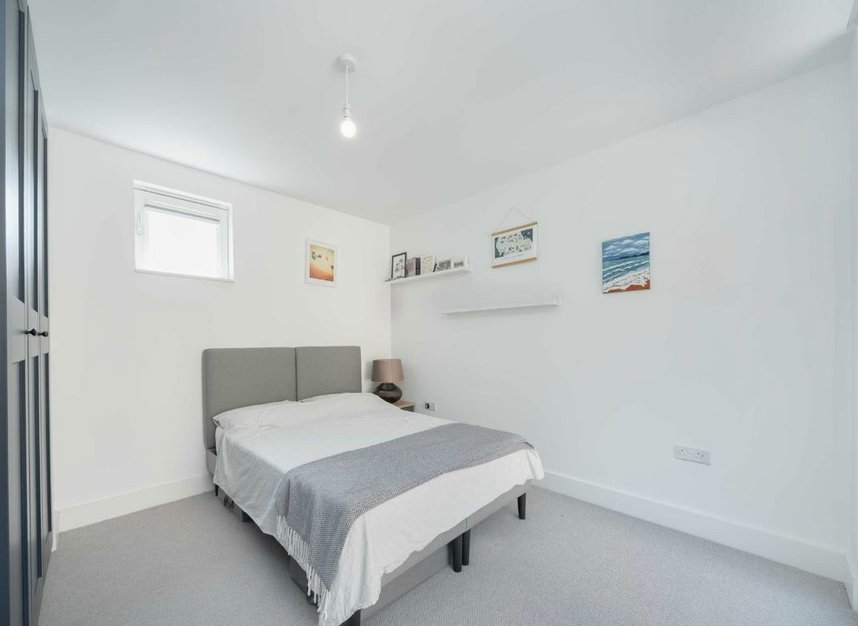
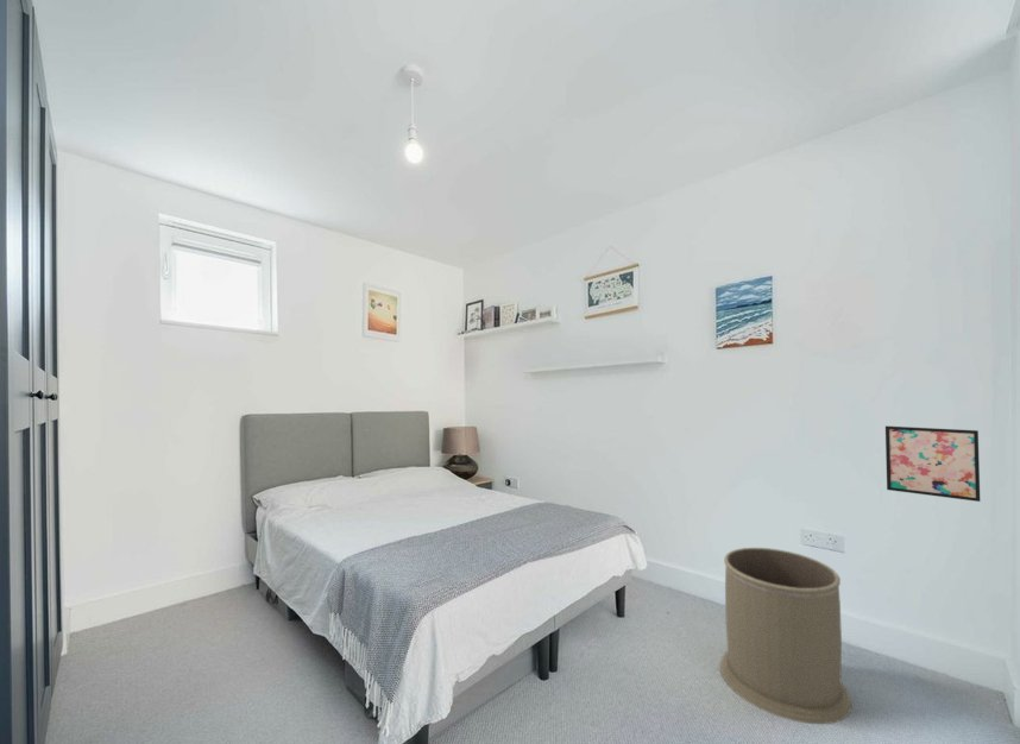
+ wall art (930, 461)
+ trash can (780, 624)
